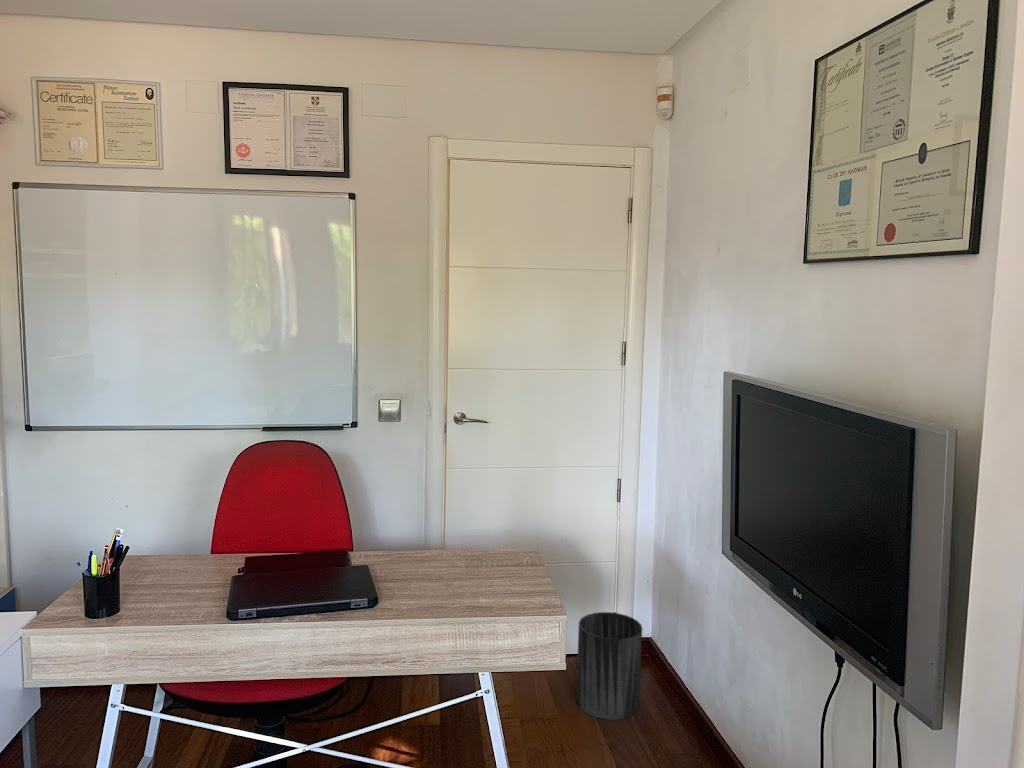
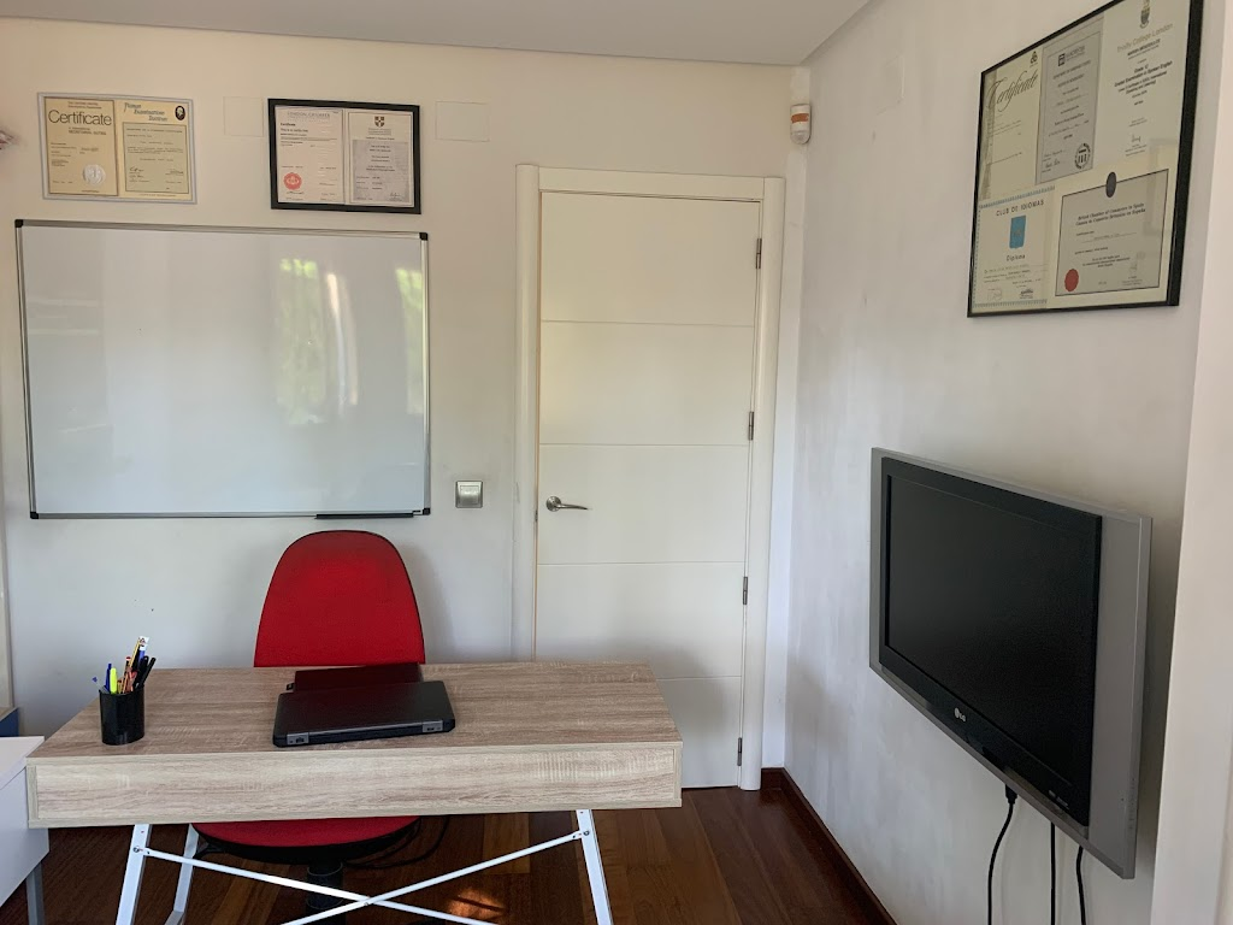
- trash can (608, 663)
